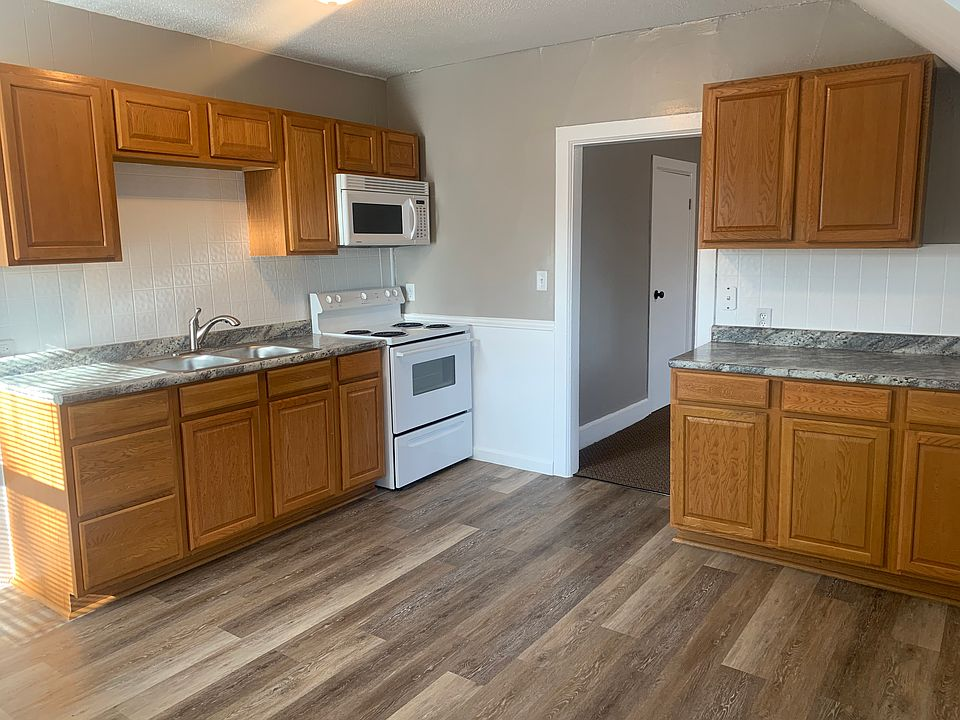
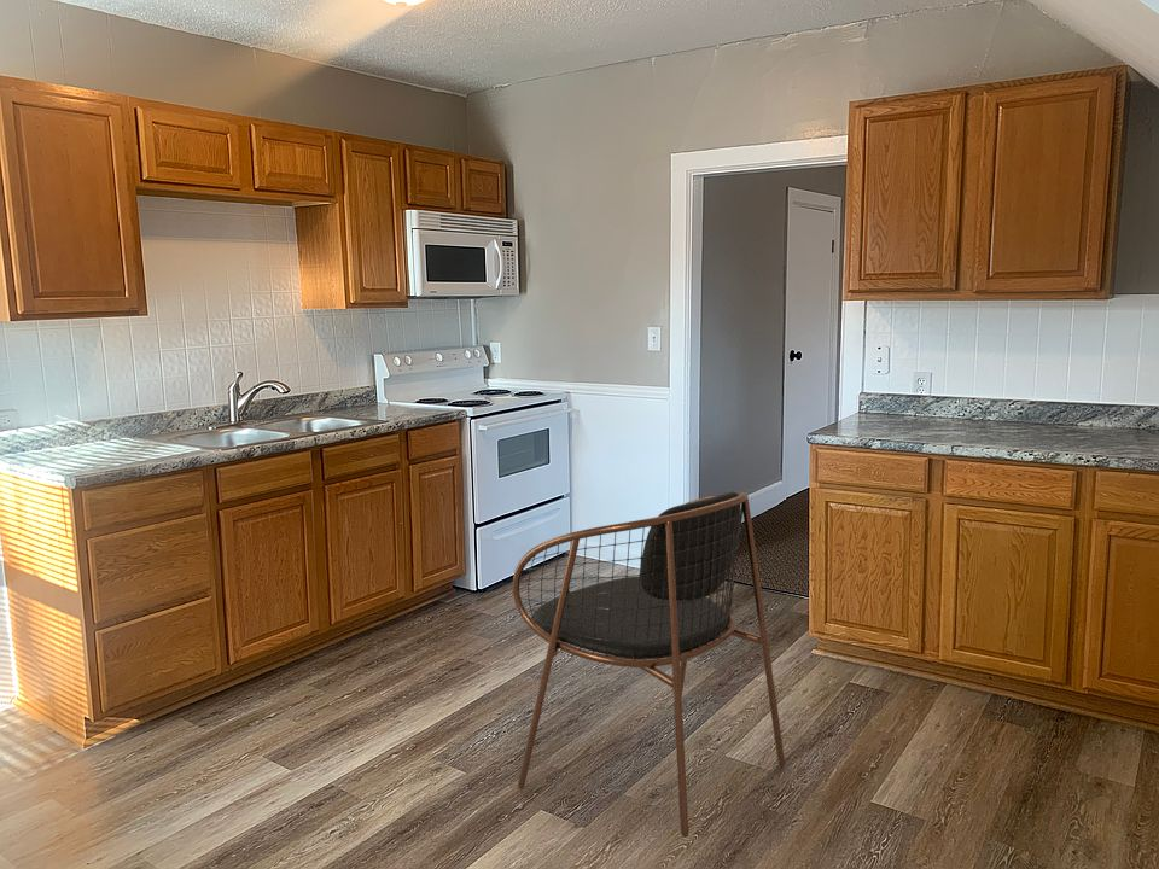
+ dining chair (648, 628)
